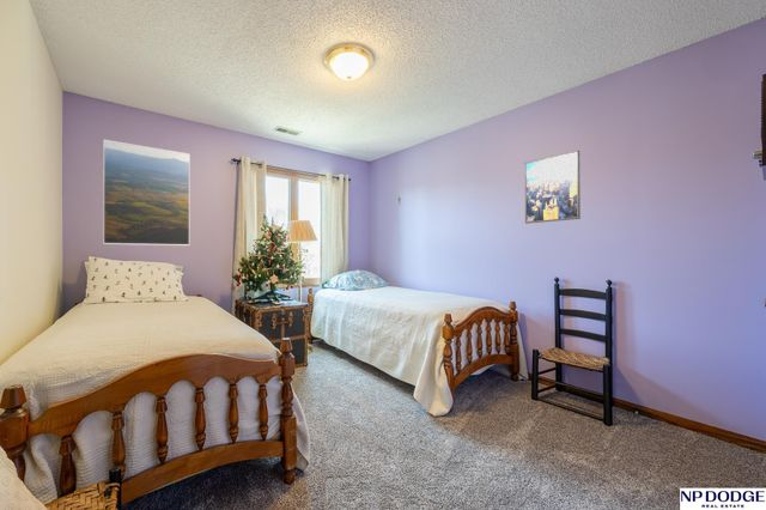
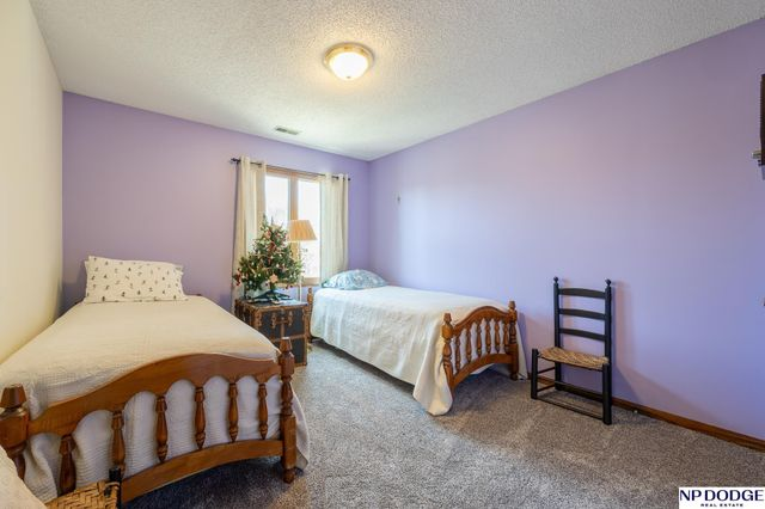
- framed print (551, 188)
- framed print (148, 195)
